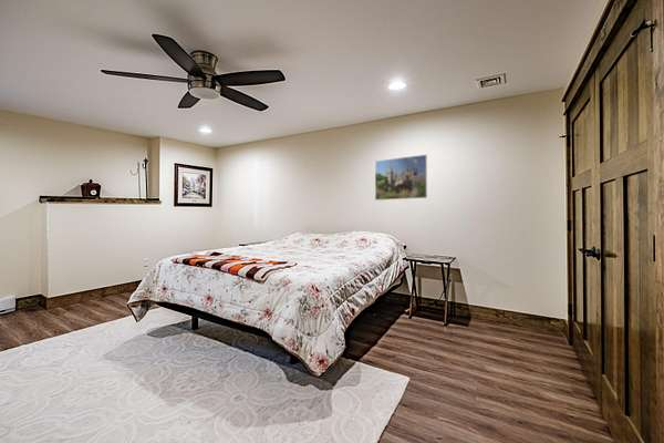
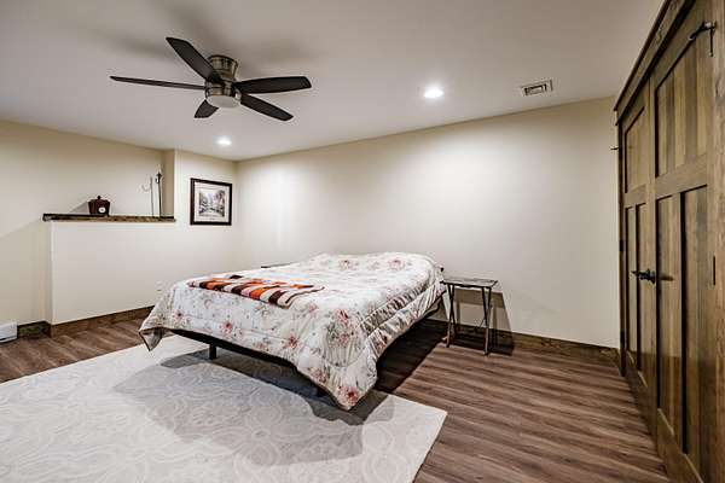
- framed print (400, 178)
